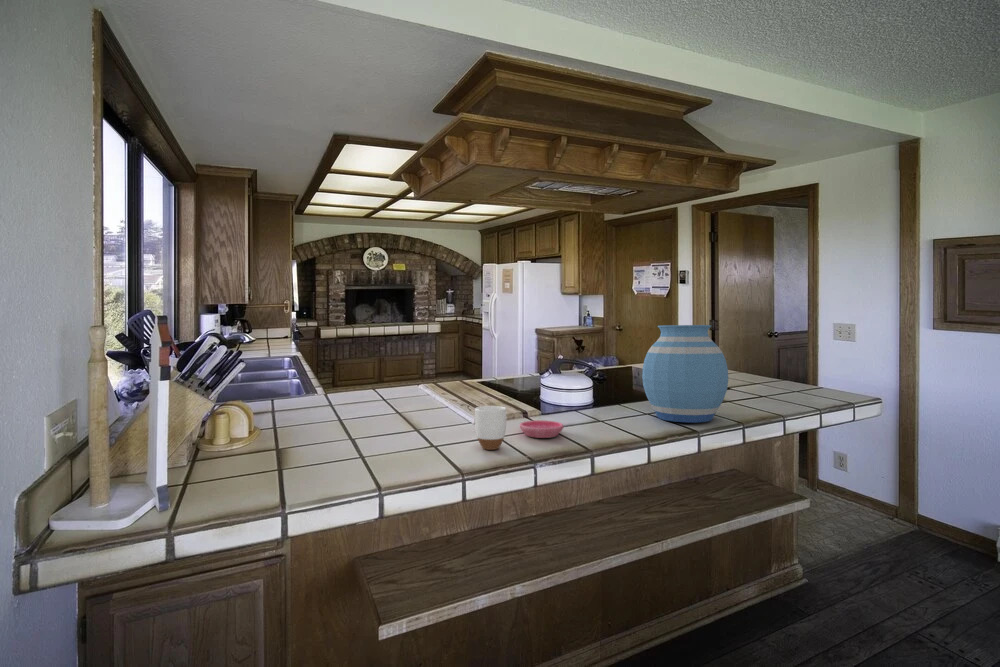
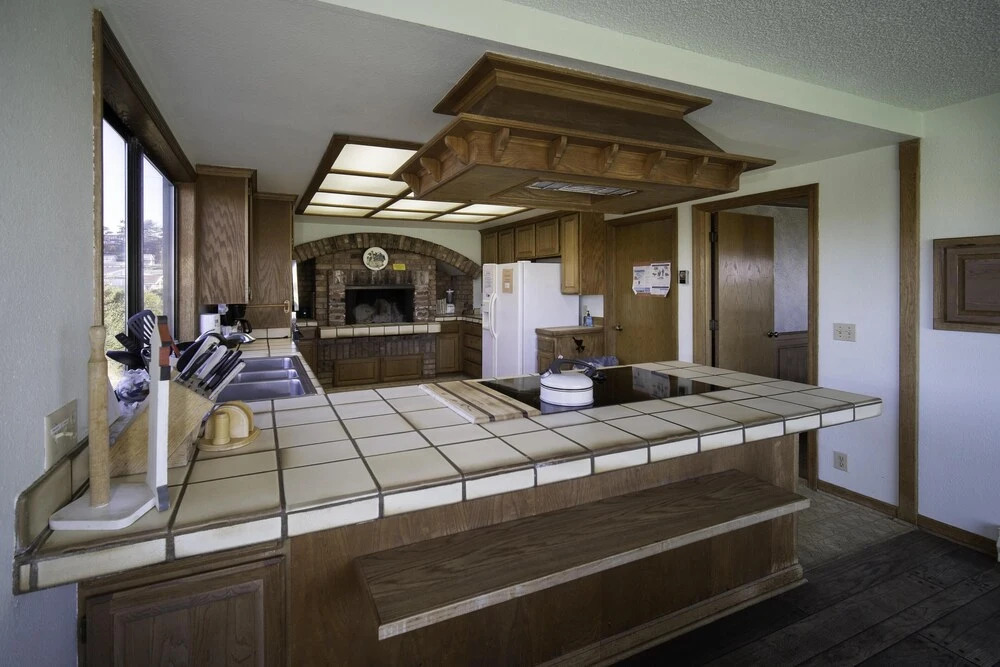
- mug (488, 426)
- vase (684, 371)
- saucer (541, 429)
